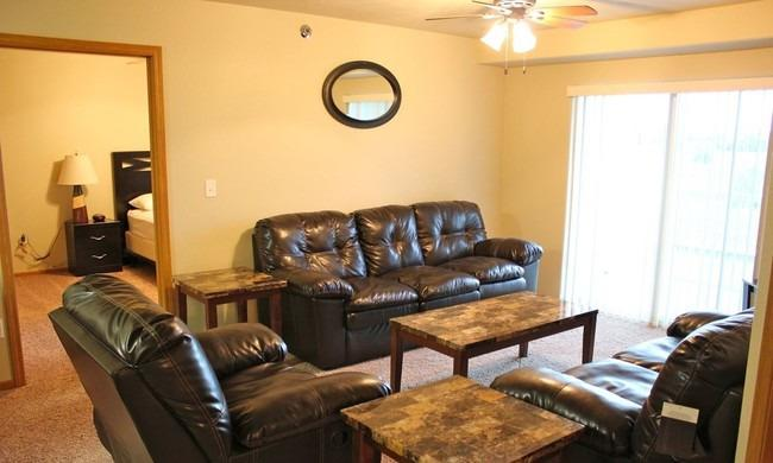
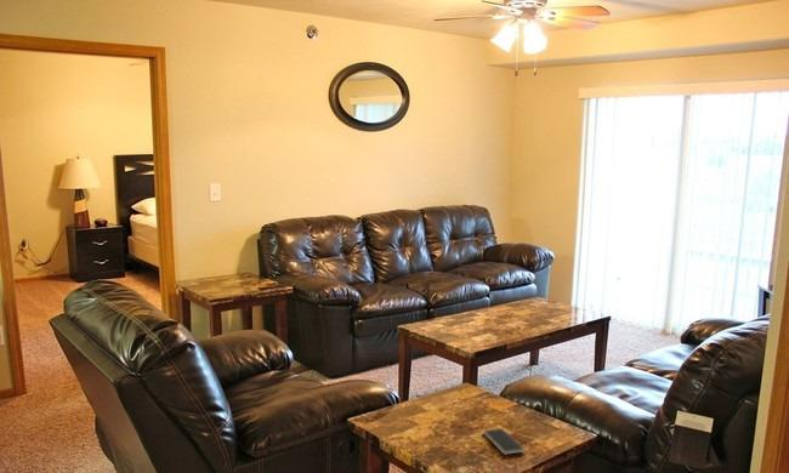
+ smartphone (503, 440)
